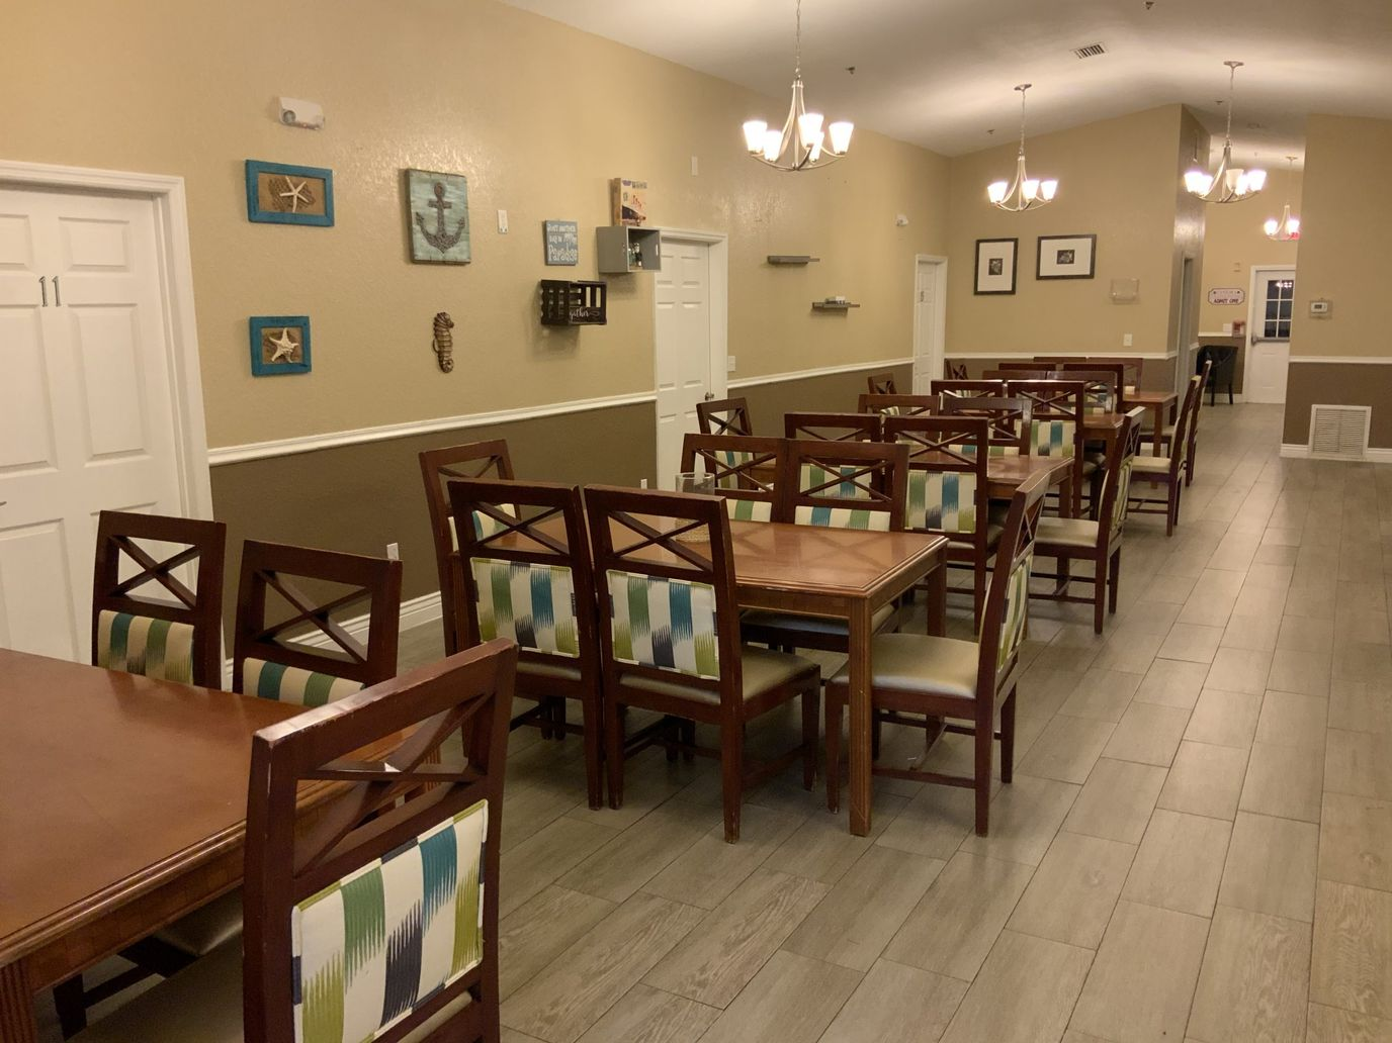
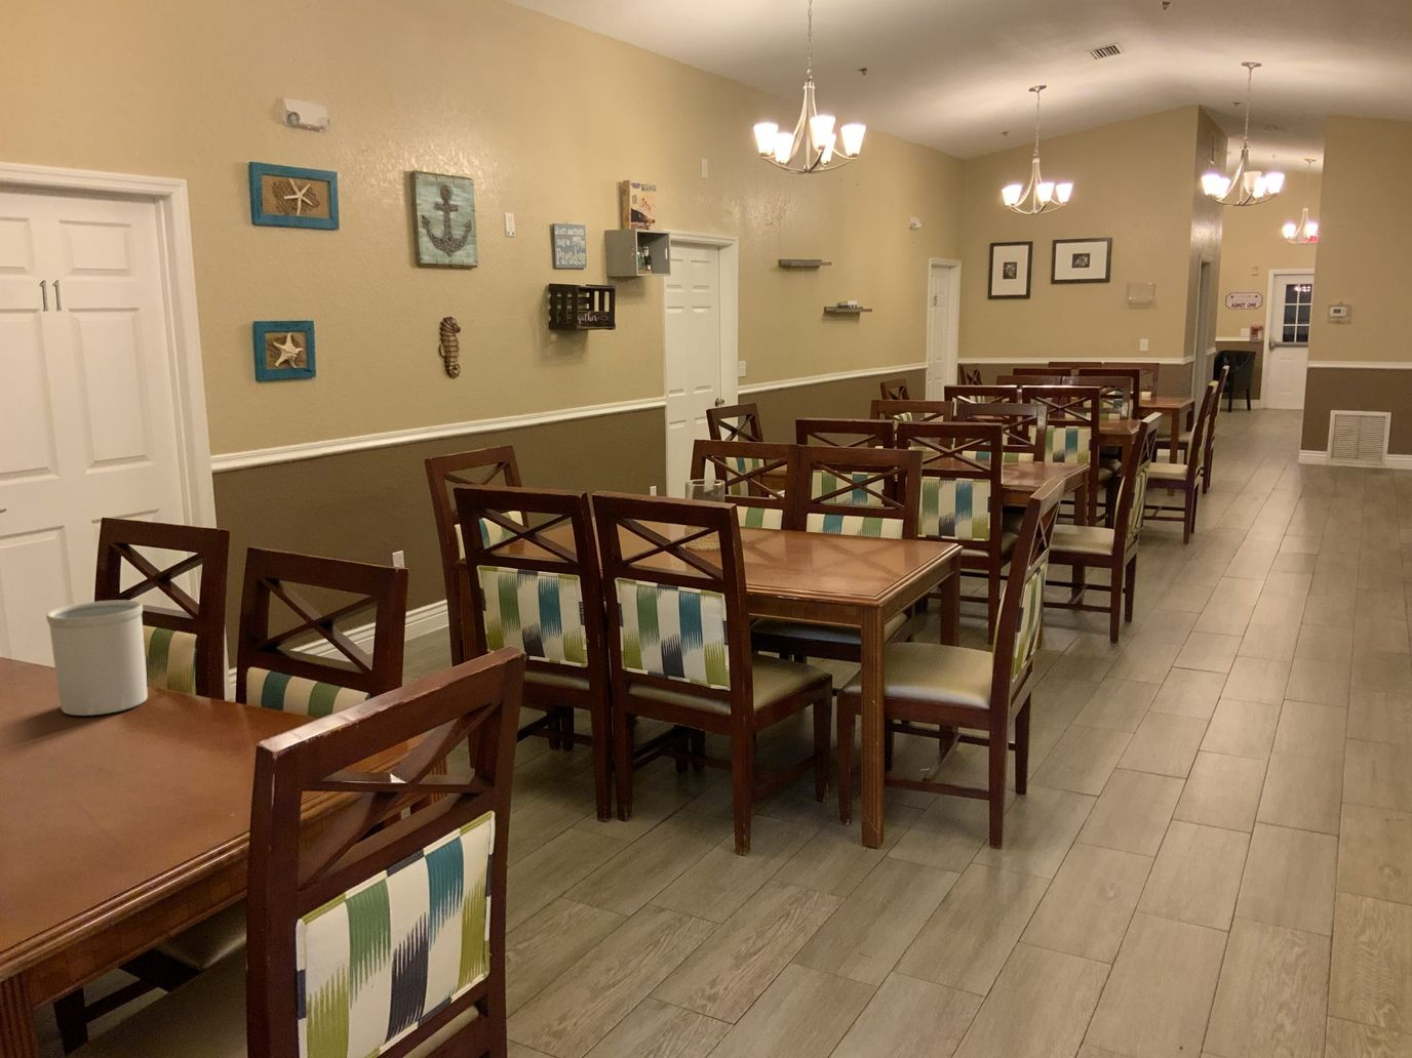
+ utensil holder (100, 656)
